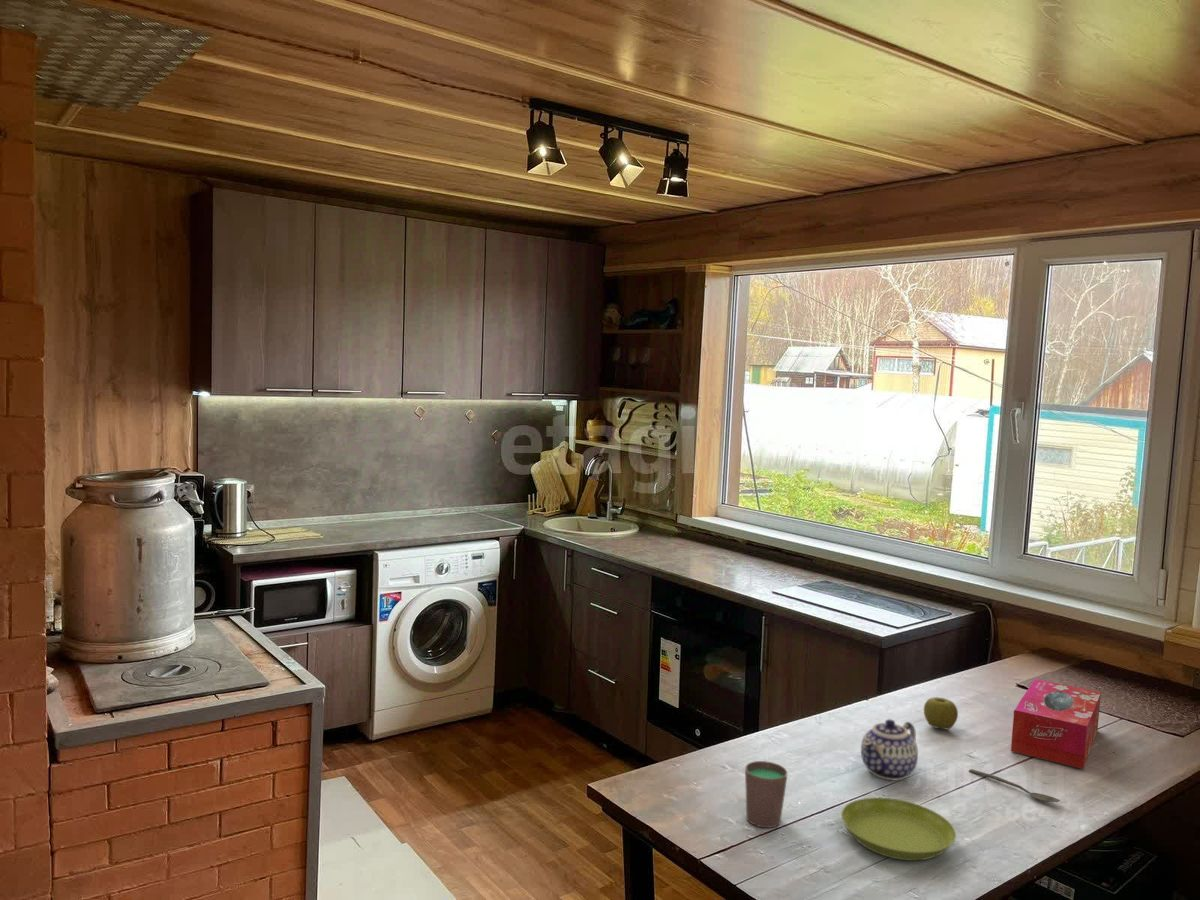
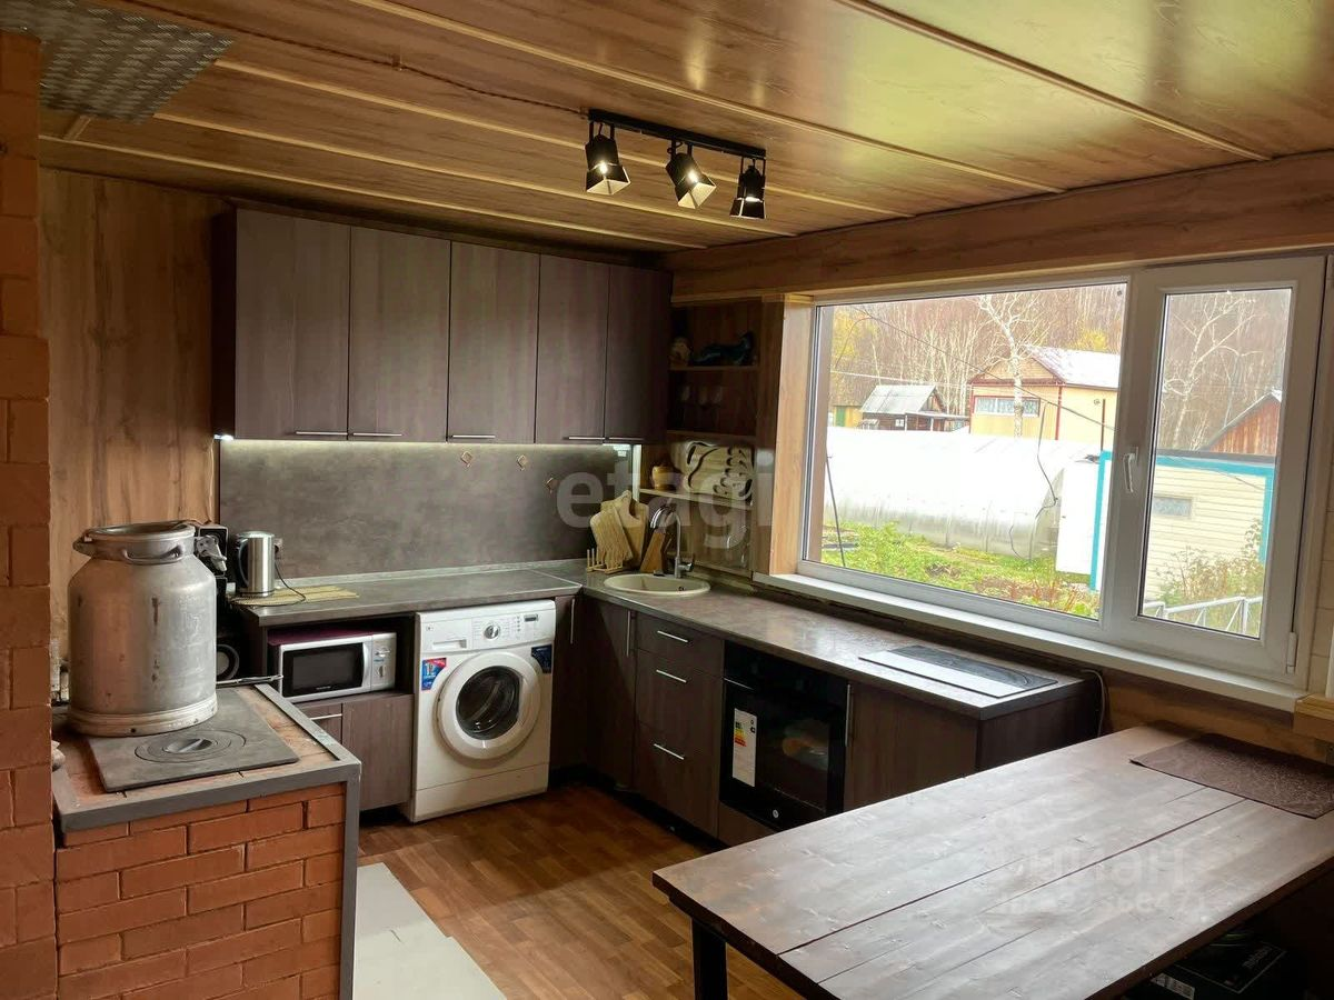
- apple (940, 713)
- cup (764, 794)
- spoon (1012, 785)
- tissue box (1057, 720)
- teapot (889, 746)
- saucer (897, 830)
